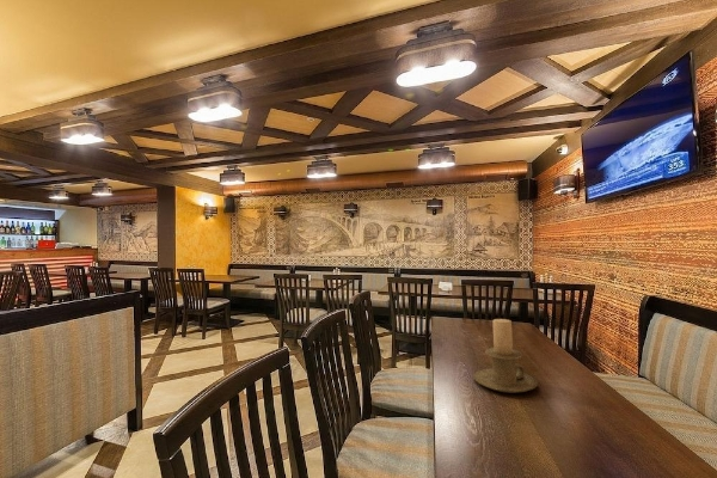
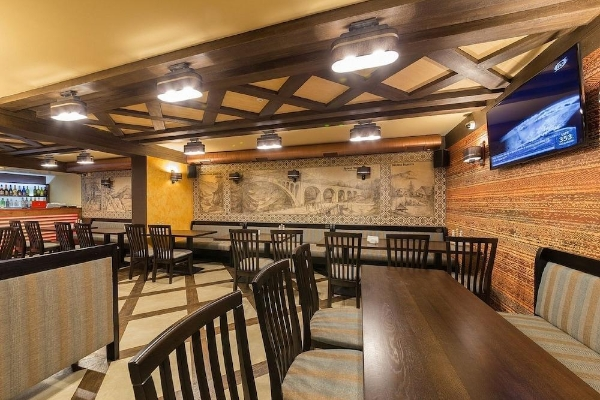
- candle holder (503, 351)
